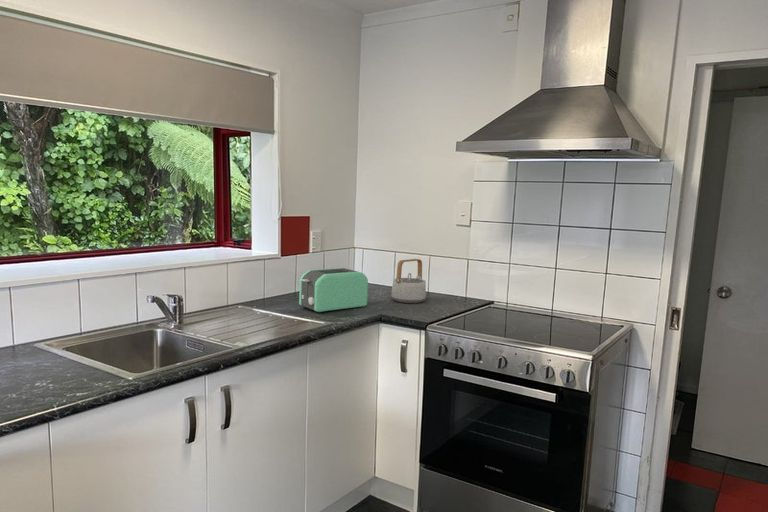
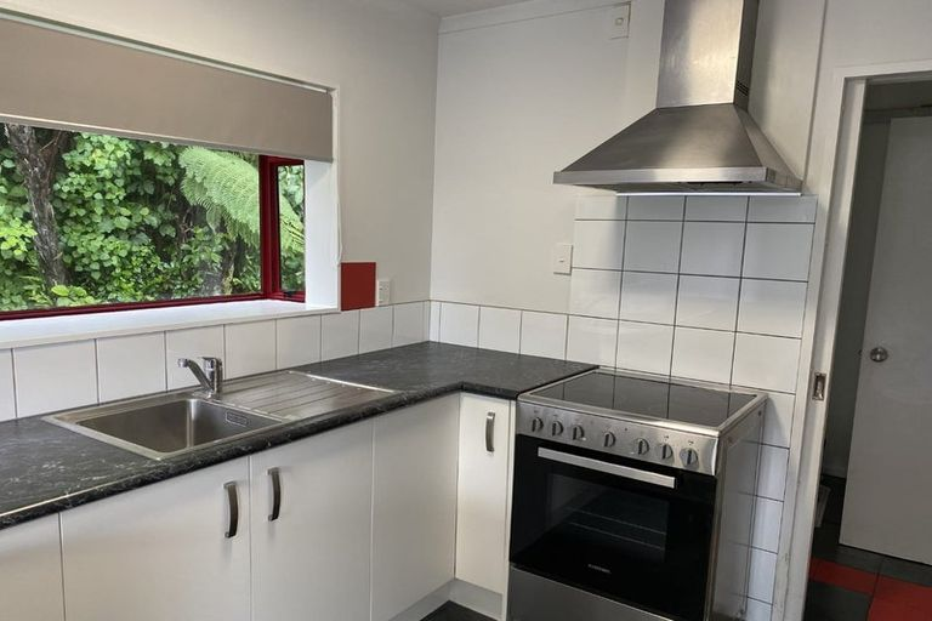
- toaster (334, 289)
- teapot (411, 279)
